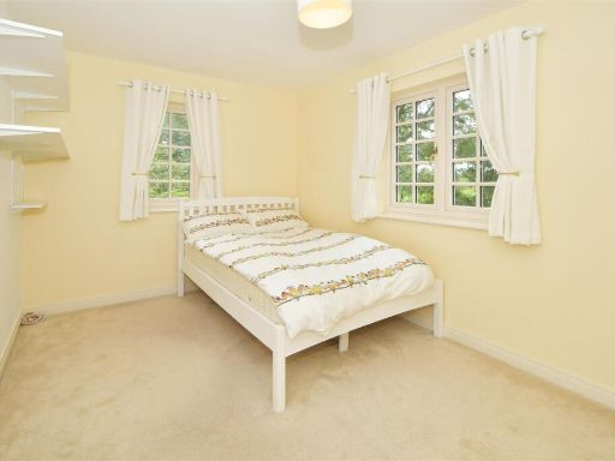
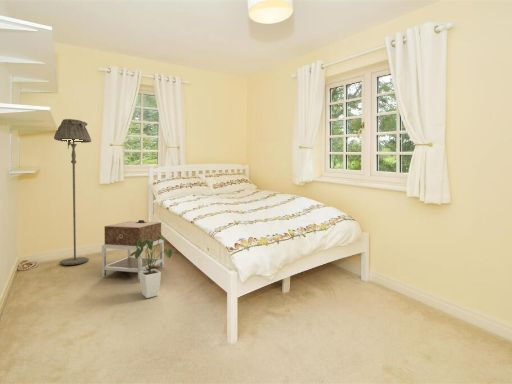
+ floor lamp (73, 191)
+ nightstand (134, 246)
+ house plant (154, 264)
